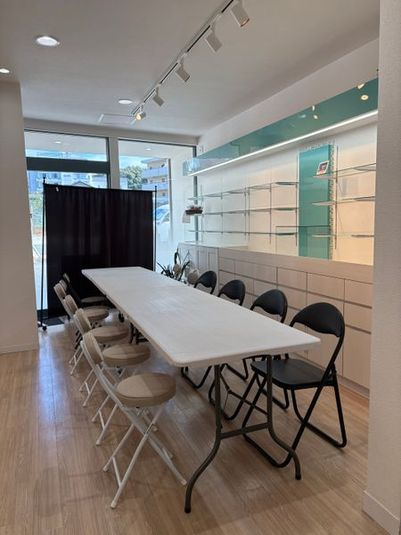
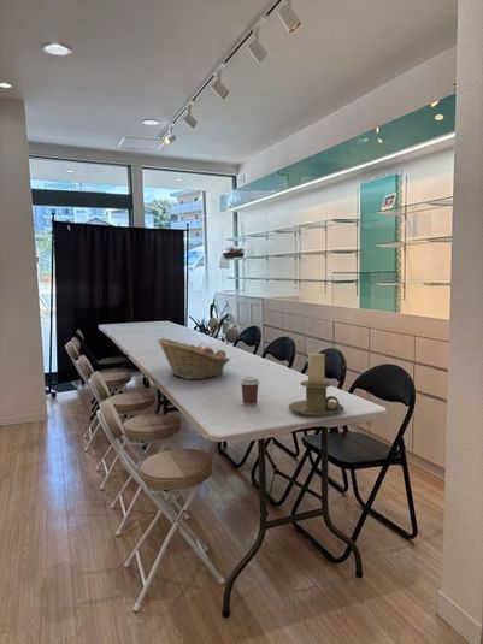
+ coffee cup (249, 390)
+ candle holder (316, 382)
+ fruit basket (193, 355)
